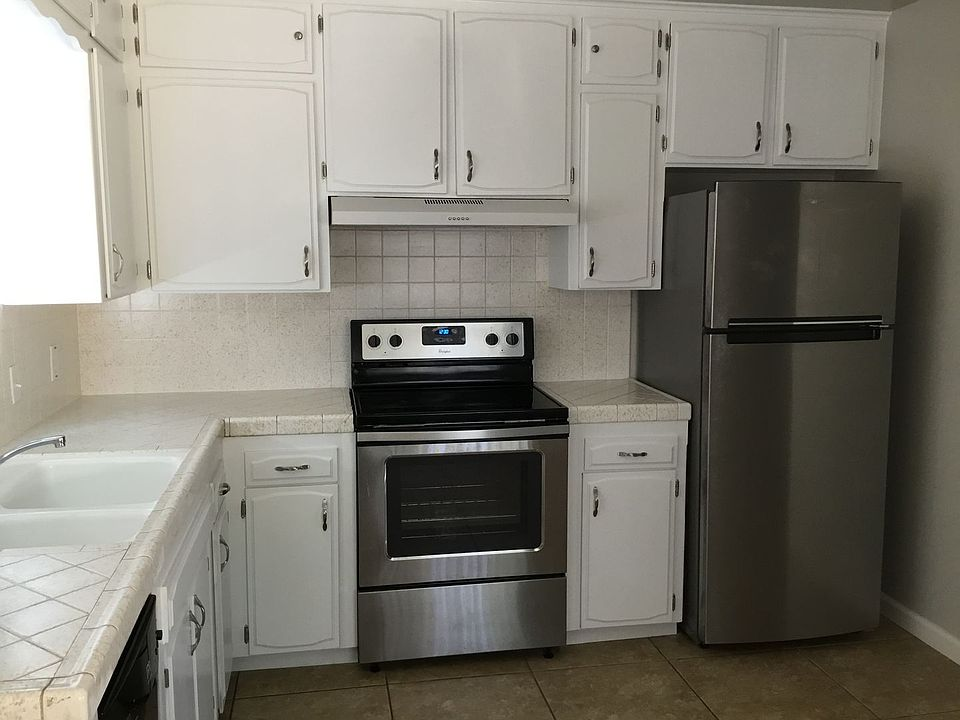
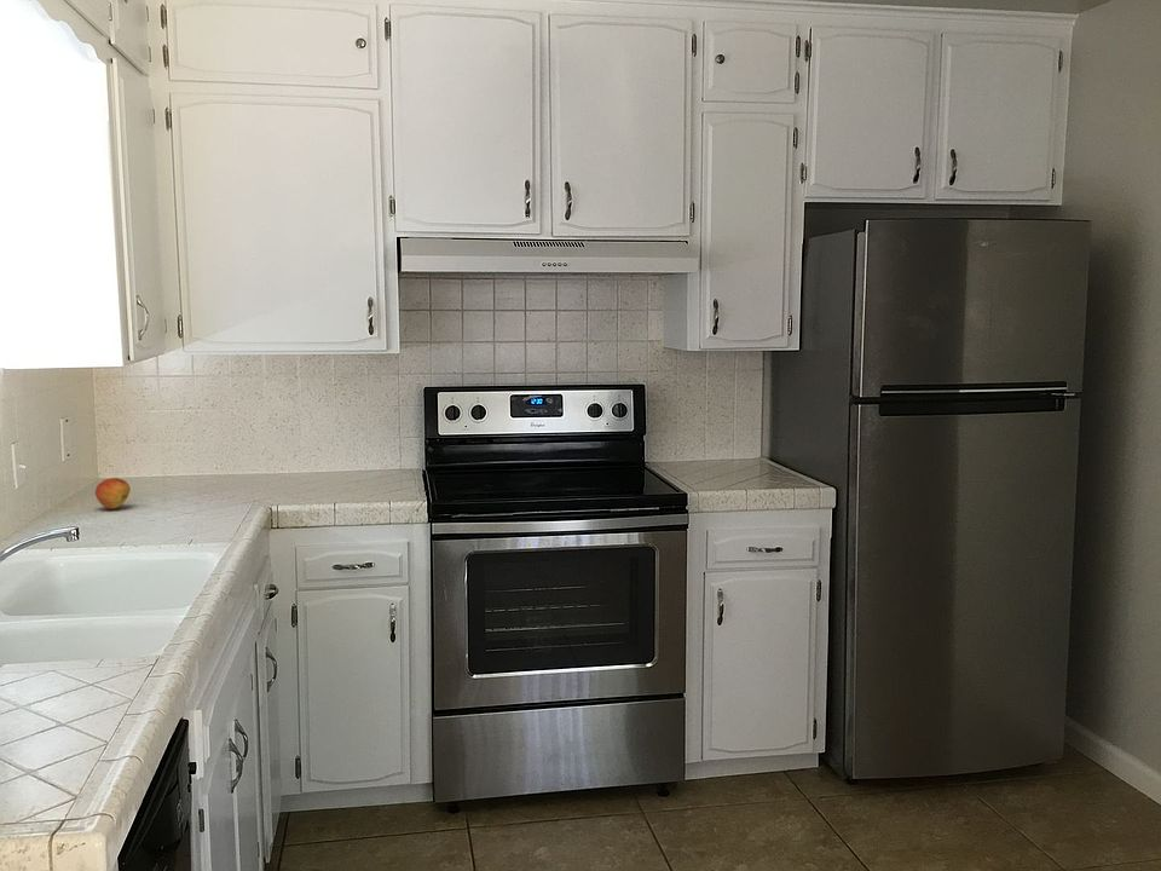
+ fruit (111, 492)
